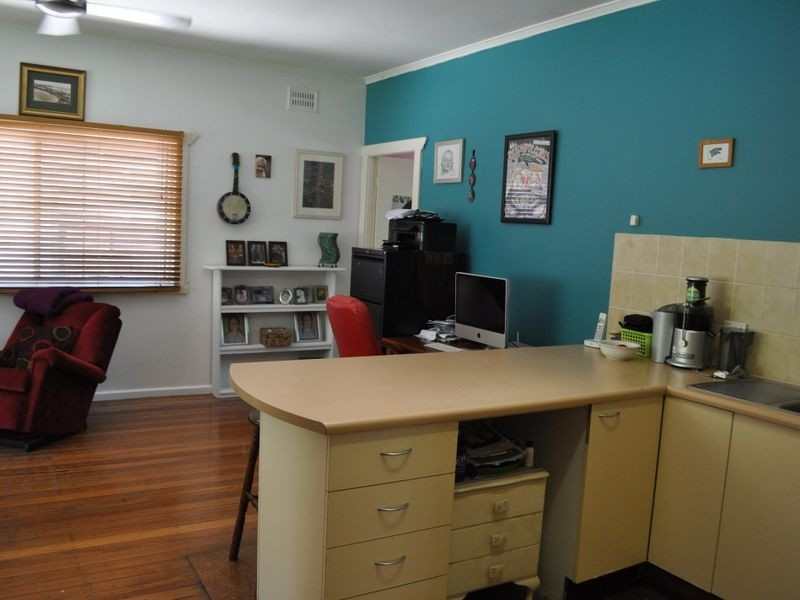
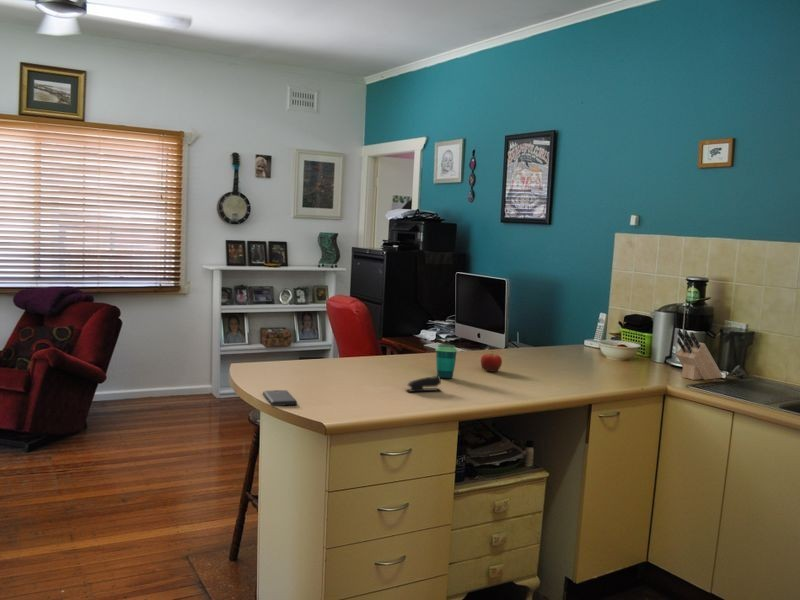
+ knife block (698, 353)
+ smartphone (279, 397)
+ cup (445, 361)
+ fruit (491, 361)
+ stapler (424, 383)
